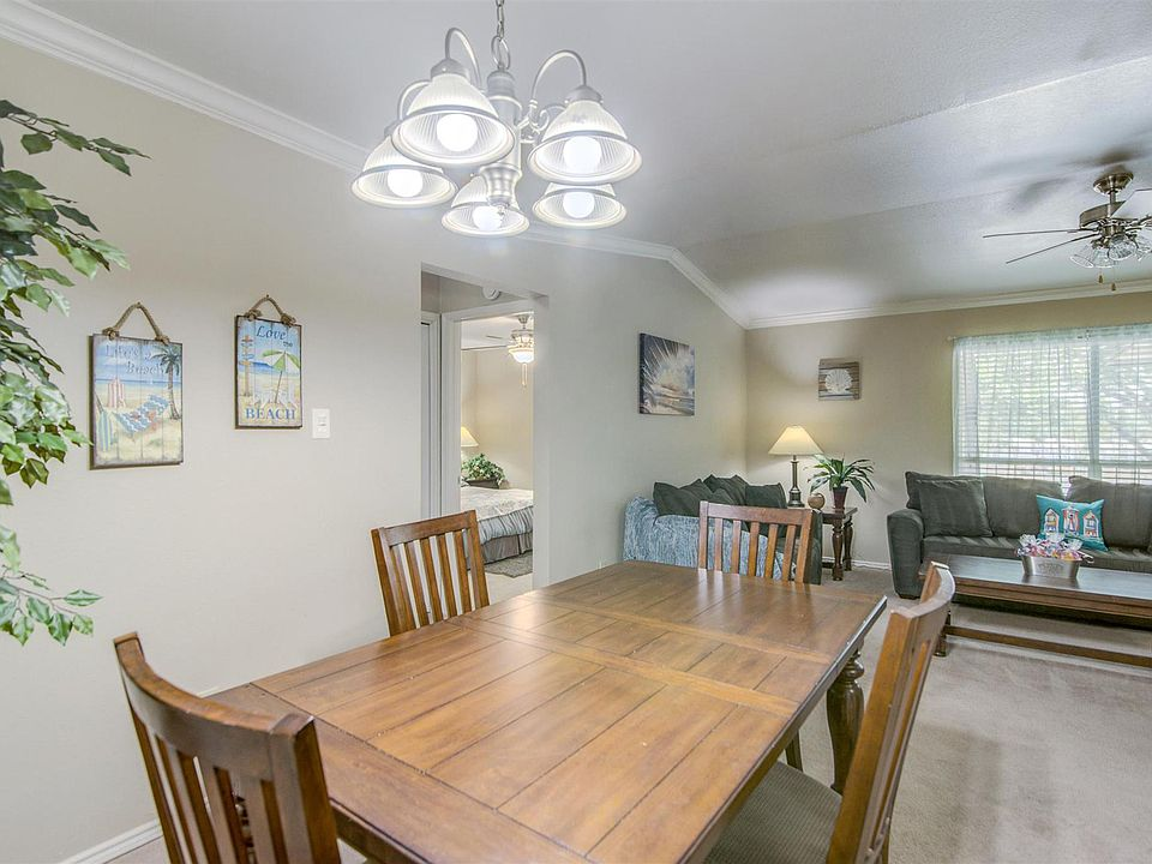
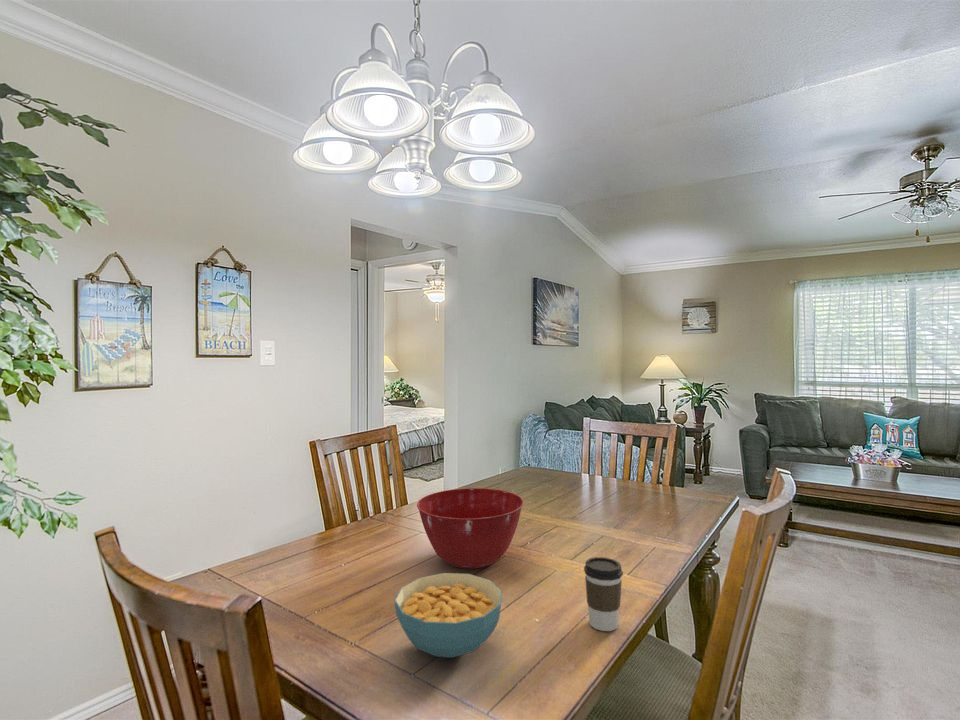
+ coffee cup (603, 593)
+ cereal bowl (449, 621)
+ mixing bowl (470, 529)
